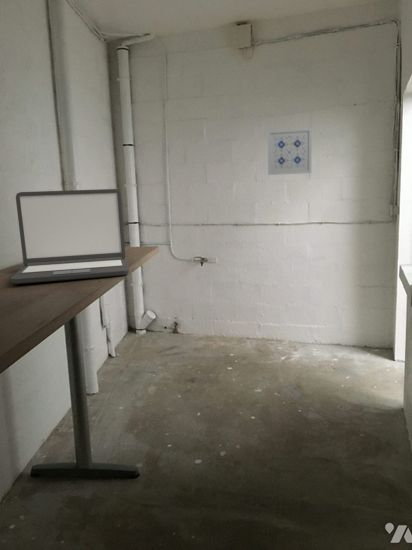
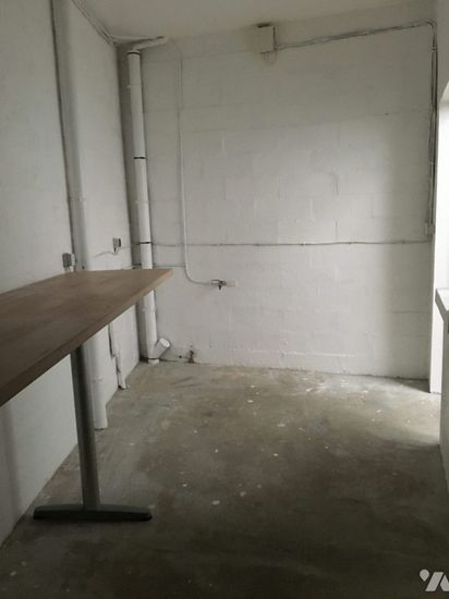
- laptop (70, 232)
- wall art (289, 152)
